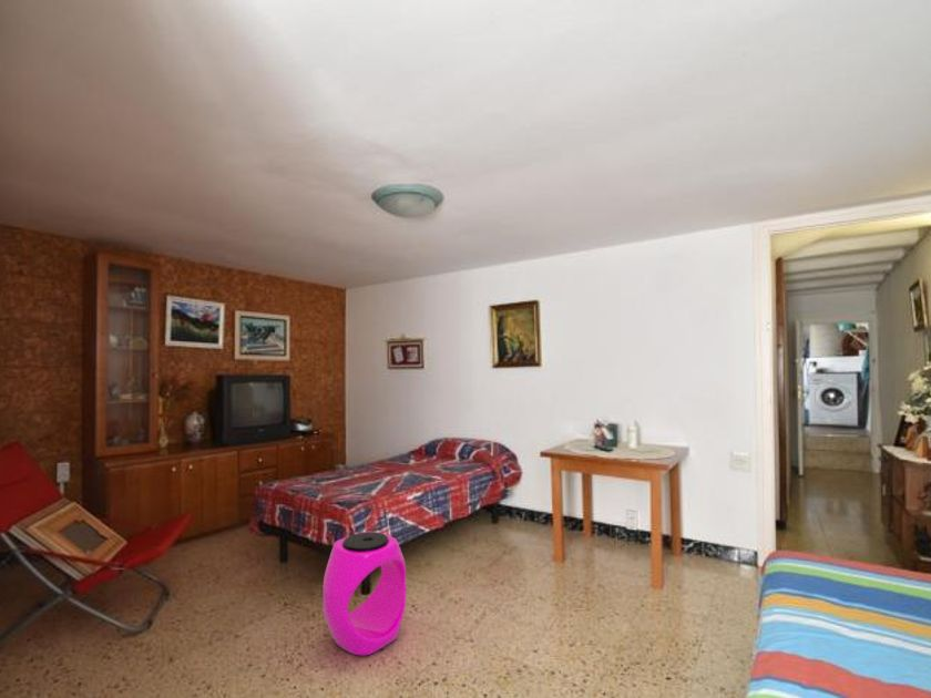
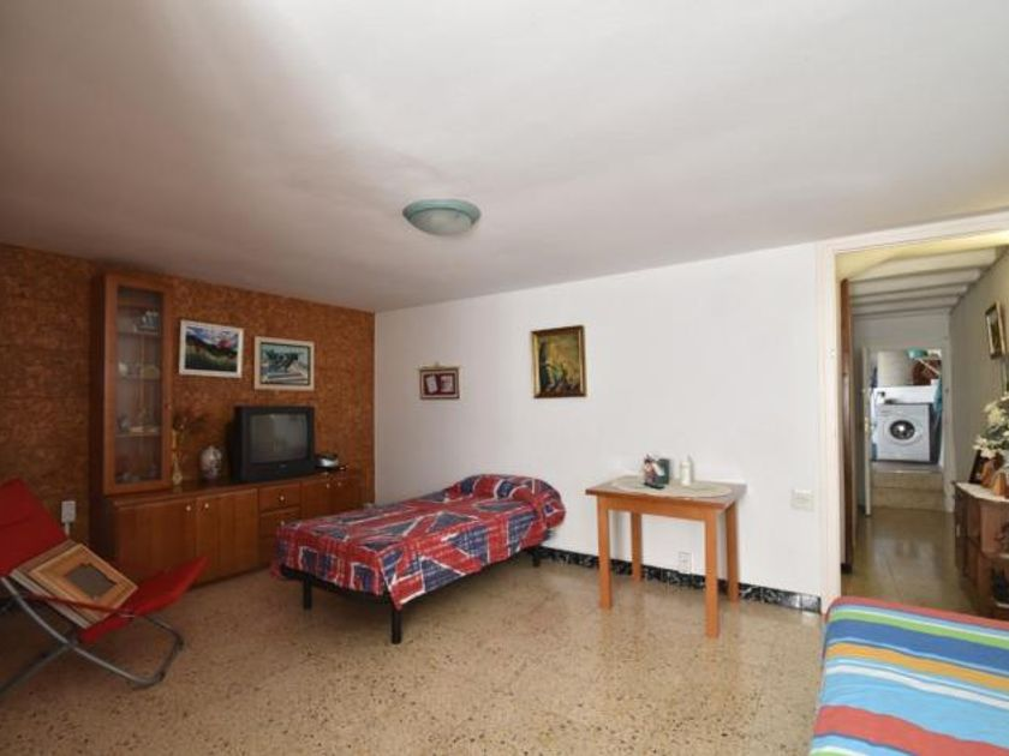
- stool (372, 592)
